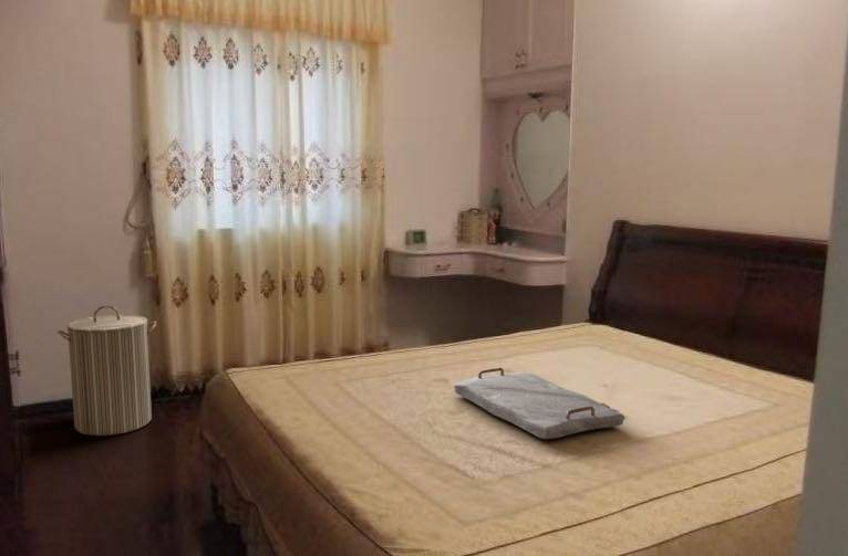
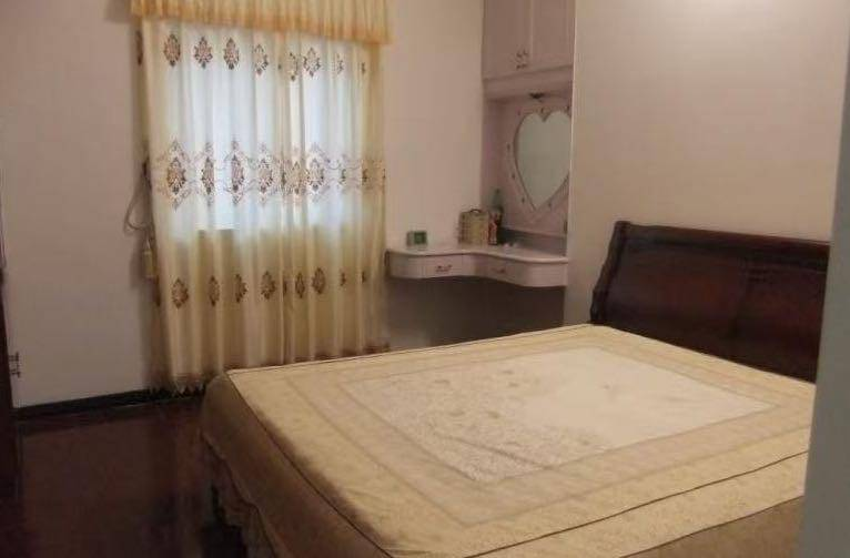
- serving tray (540, 397)
- laundry hamper (111, 365)
